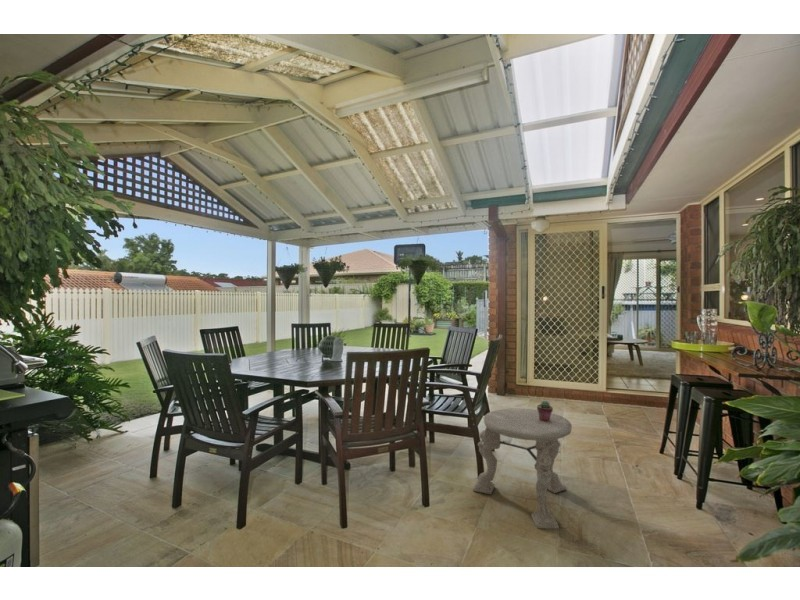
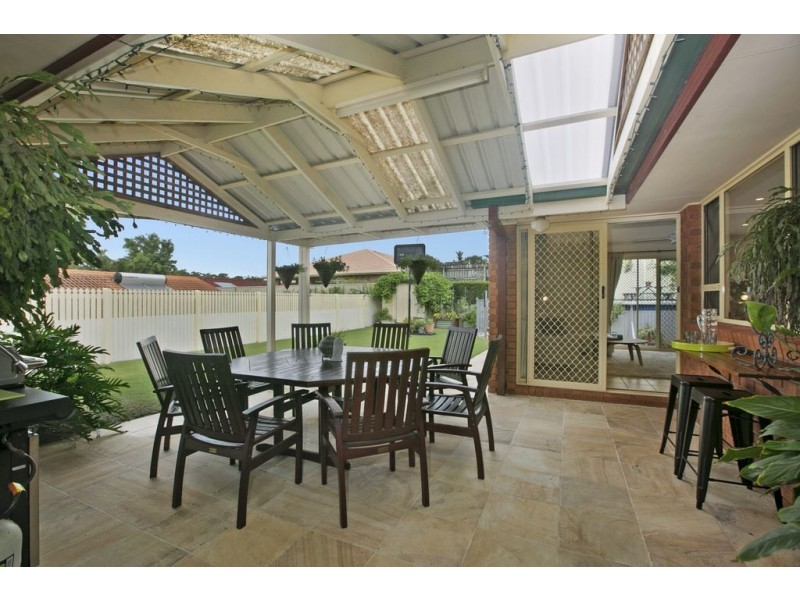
- potted succulent (544, 410)
- side table (533, 457)
